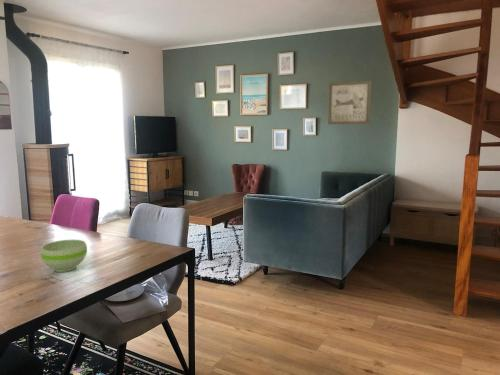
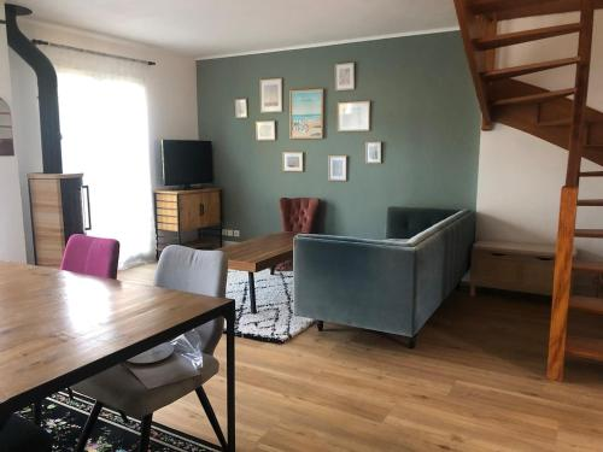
- bowl (64, 256)
- wall art (349, 103)
